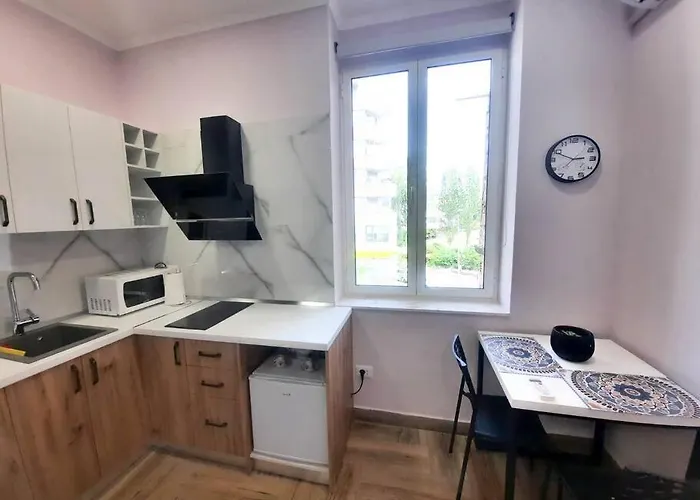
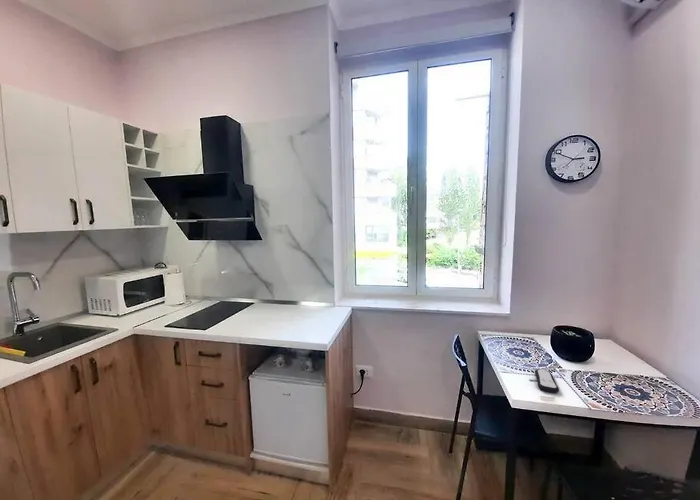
+ remote control (545, 379)
